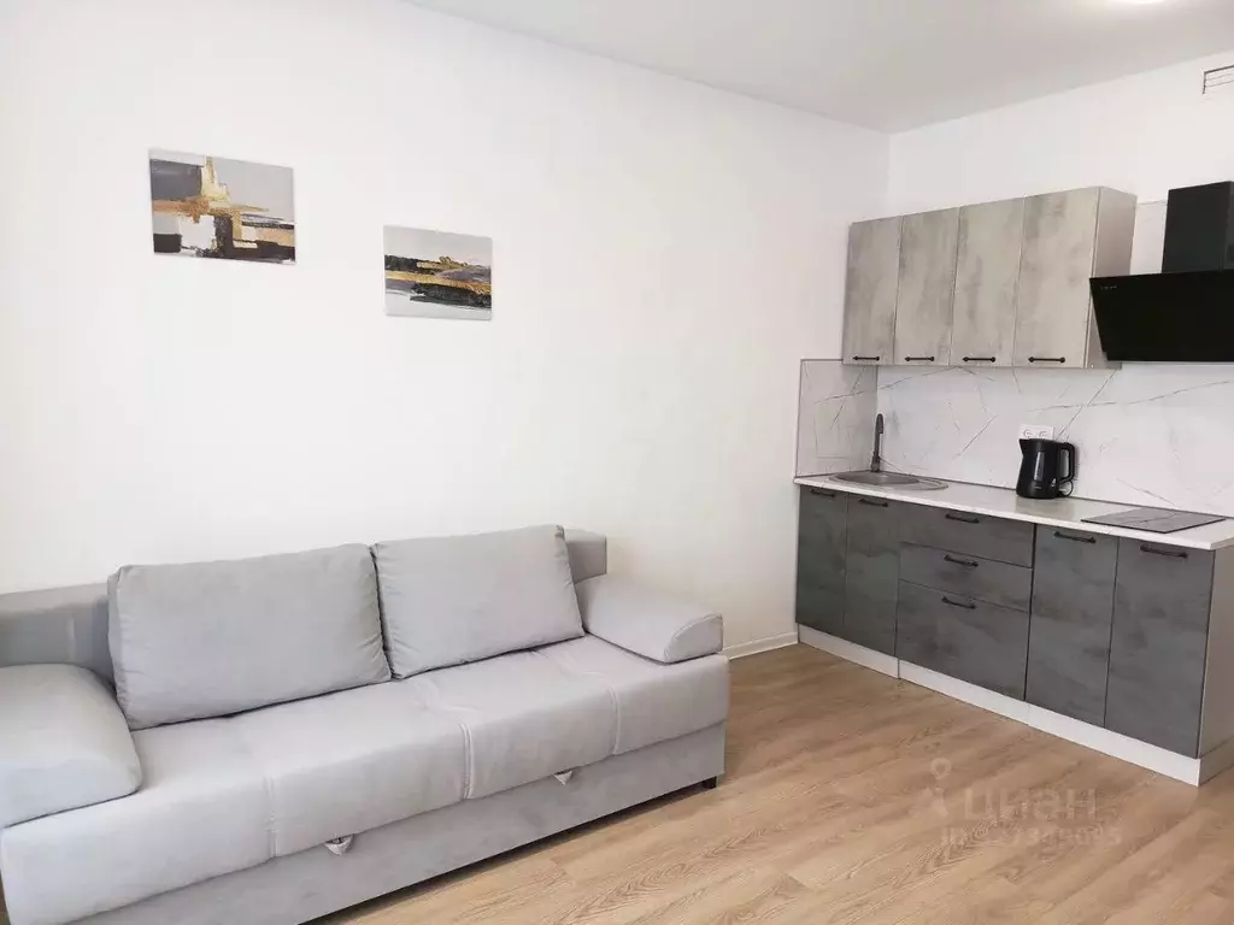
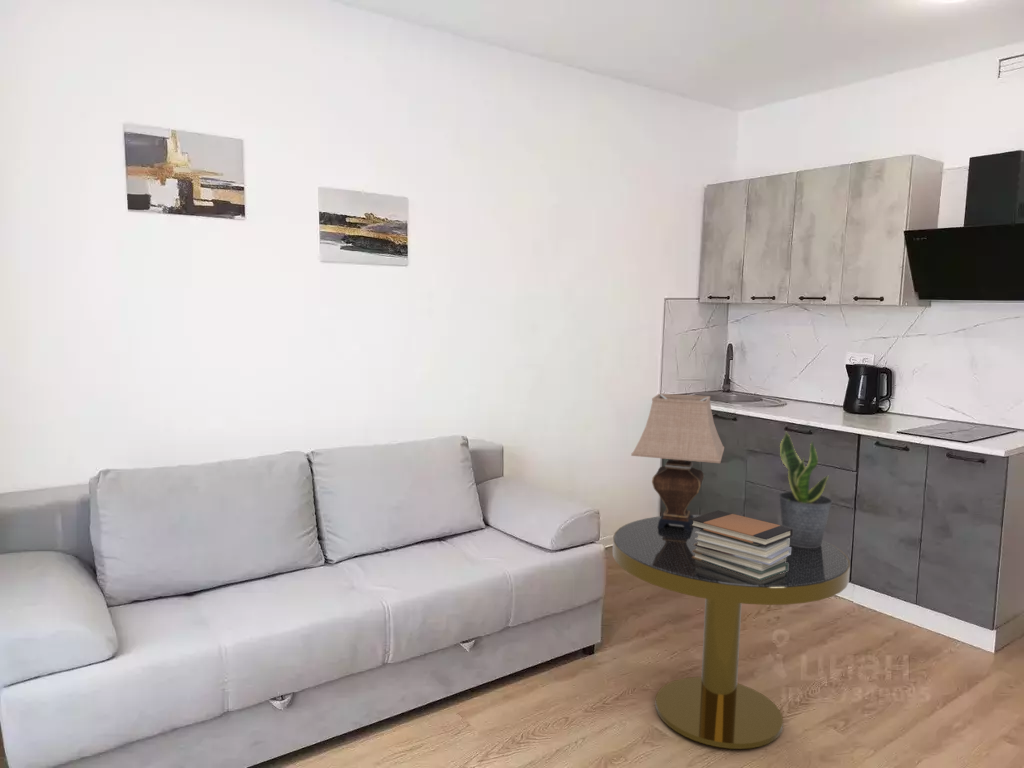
+ side table (721, 630)
+ table lamp (679, 461)
+ book stack (740, 543)
+ potted plant (805, 487)
